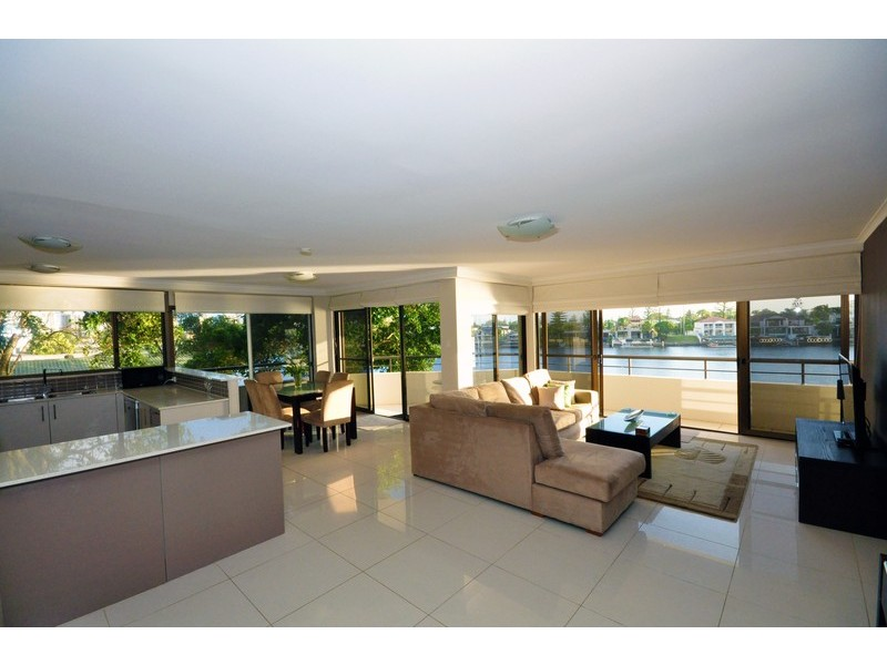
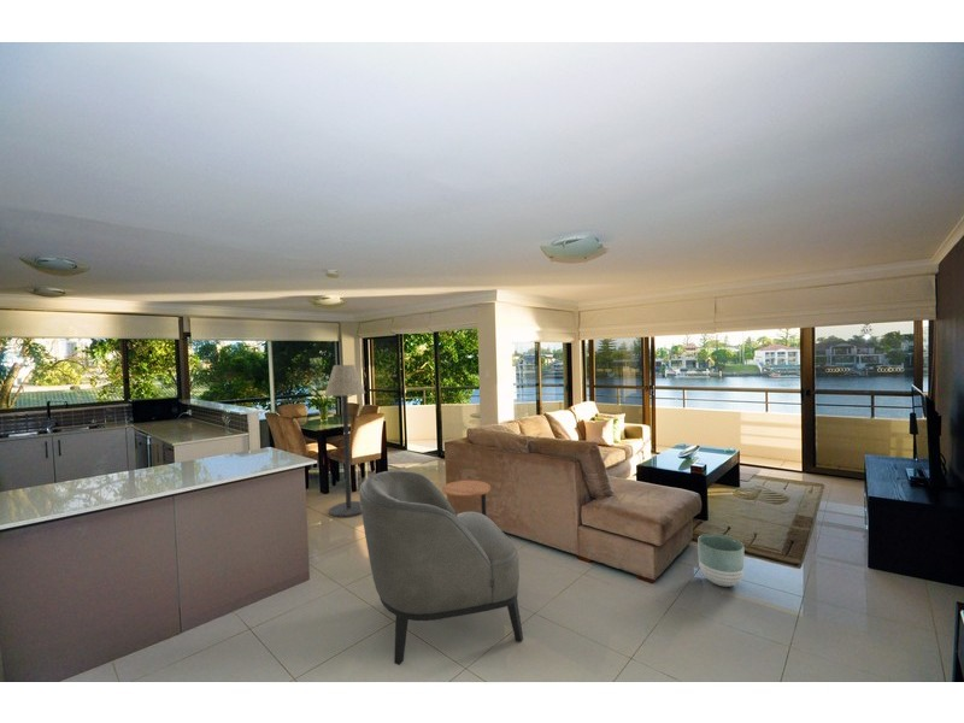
+ armchair (436, 548)
+ planter (721, 562)
+ floor lamp (346, 437)
+ side table (482, 513)
